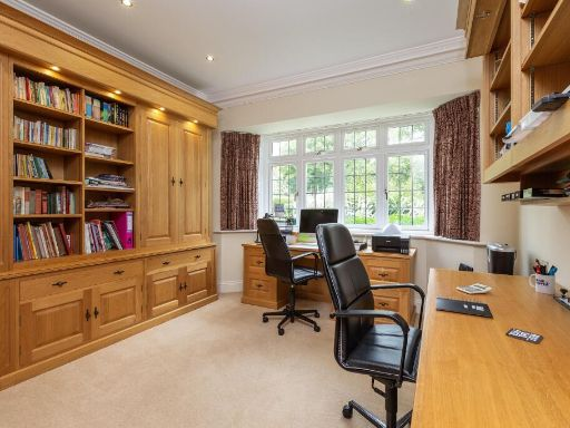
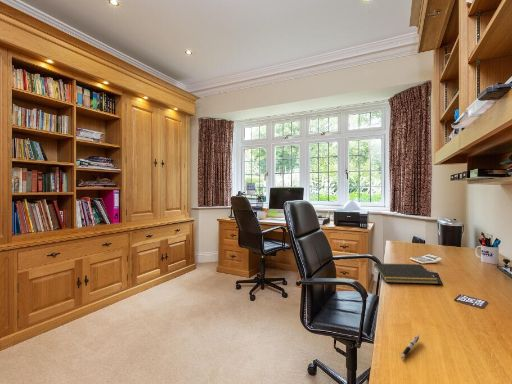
+ pen (410, 346)
+ notepad (404, 272)
